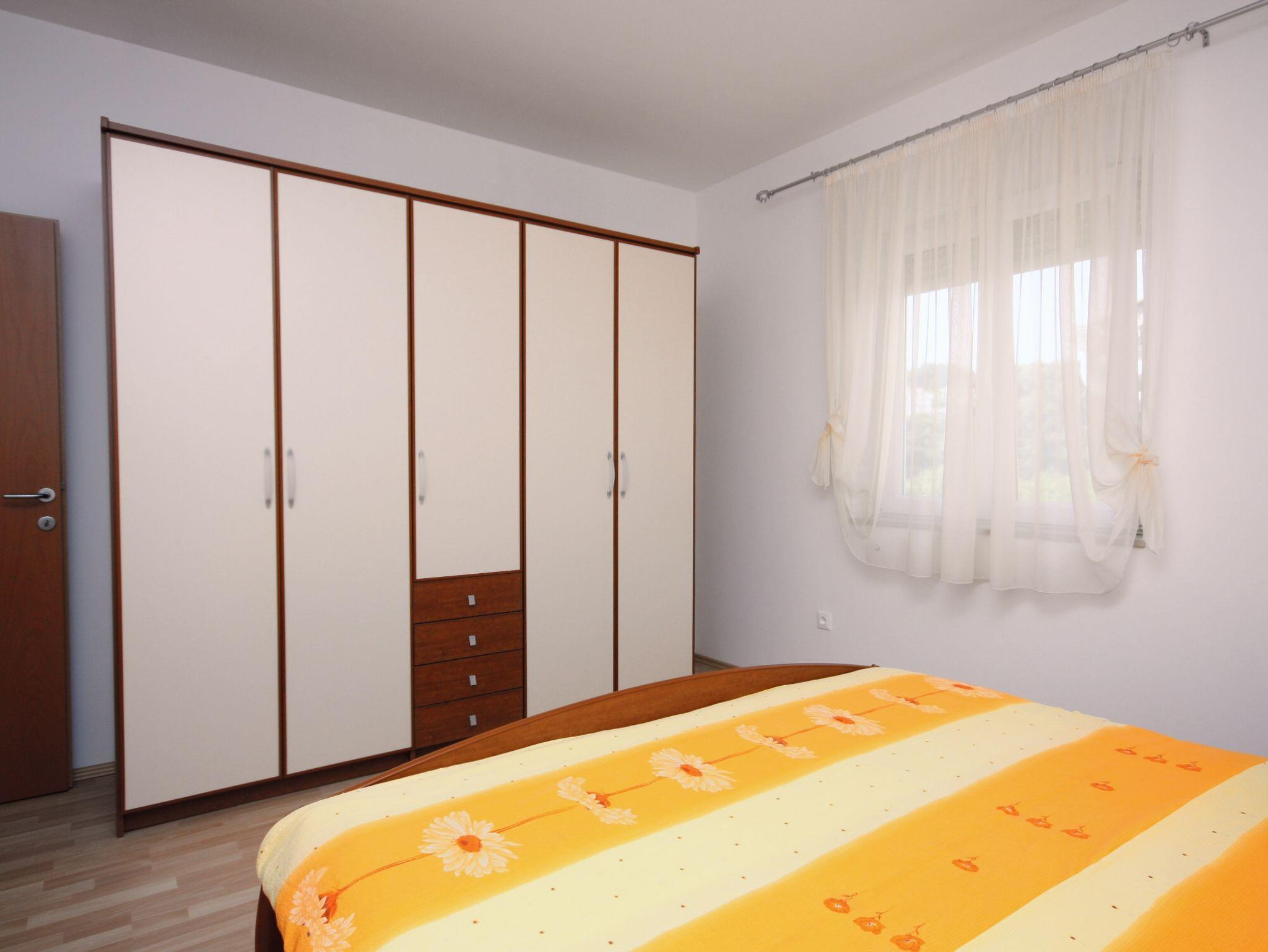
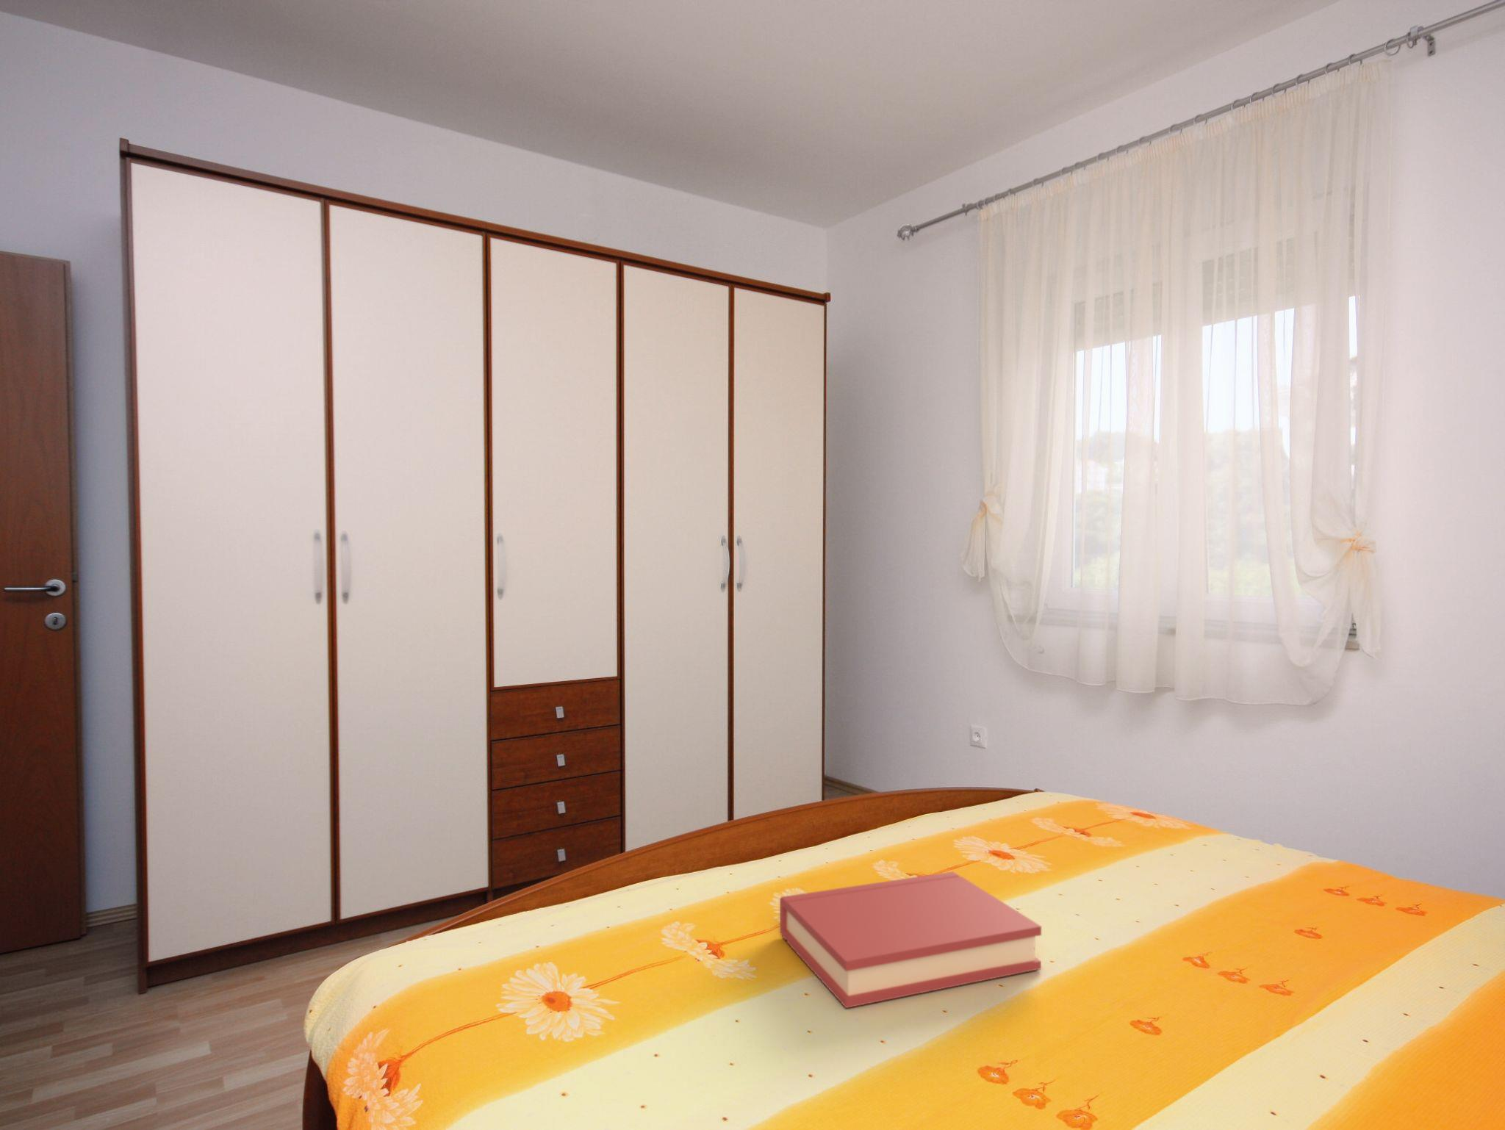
+ hardback book (904, 931)
